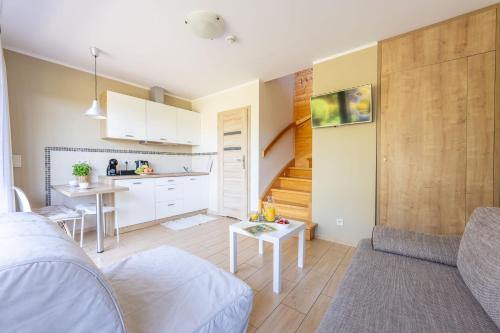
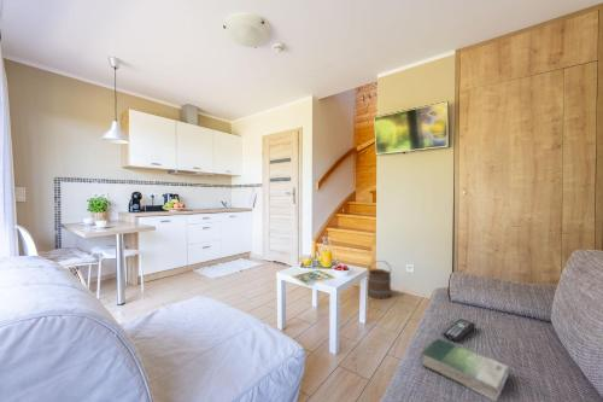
+ bucket (379, 278)
+ remote control (459, 328)
+ book (463, 362)
